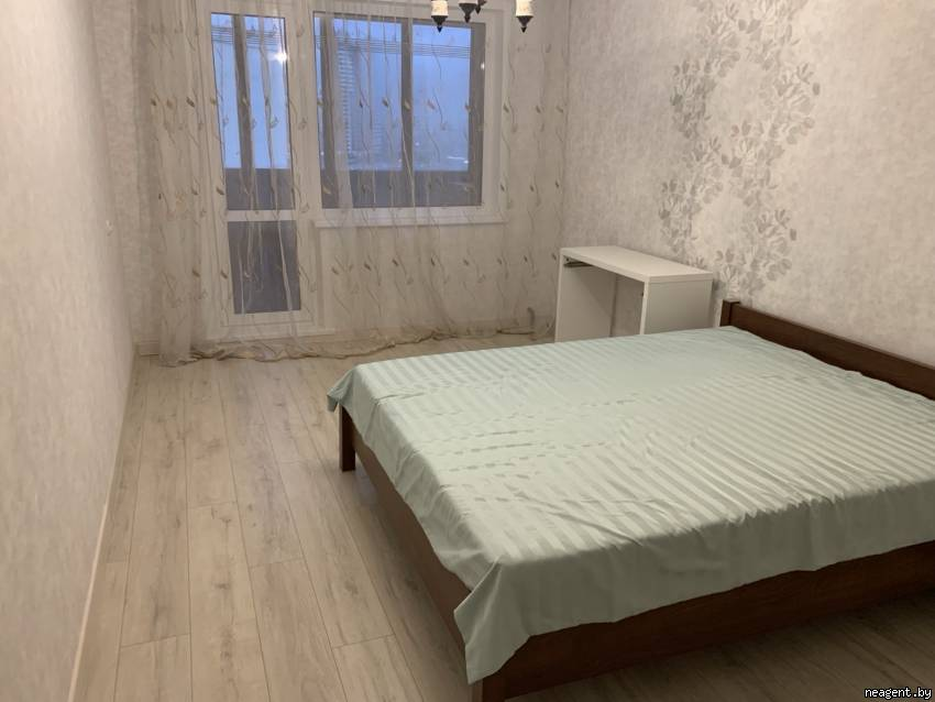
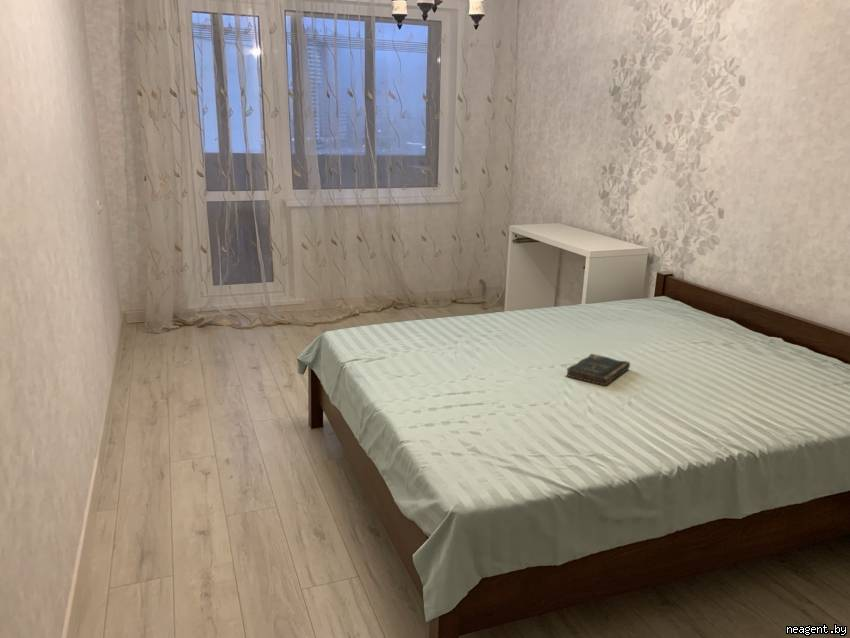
+ bible (598, 368)
